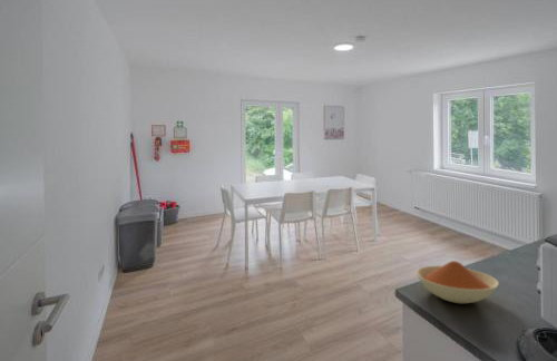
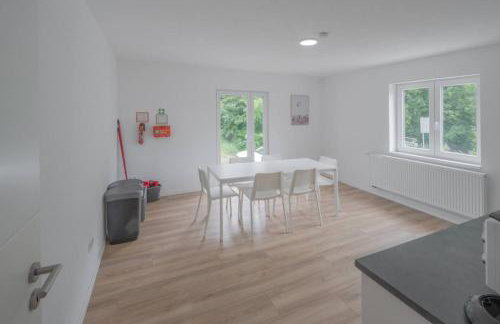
- bowl (455, 279)
